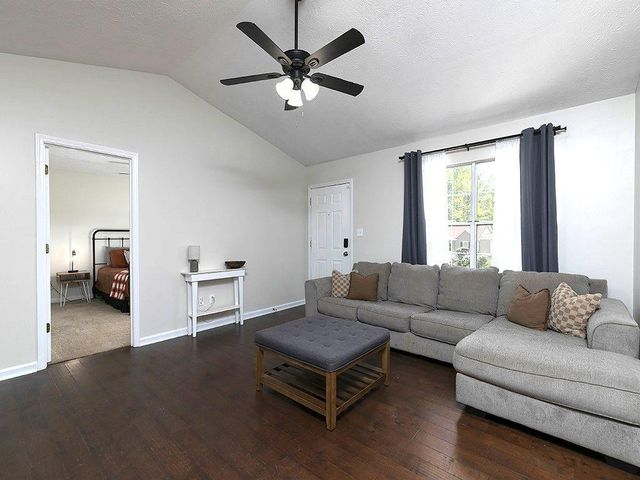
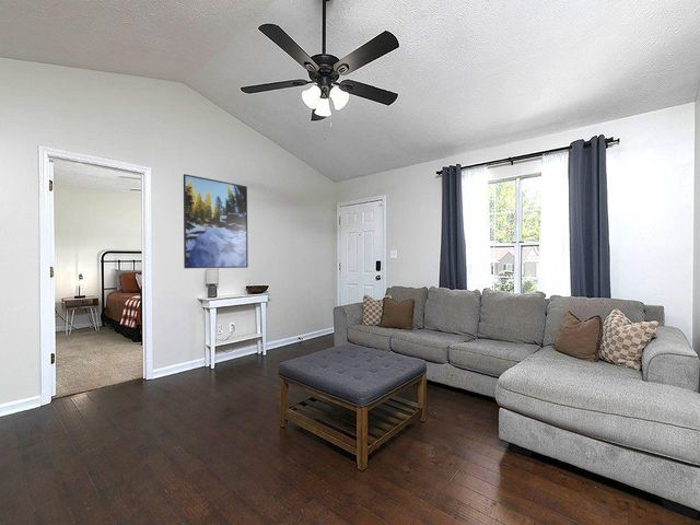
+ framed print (218, 224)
